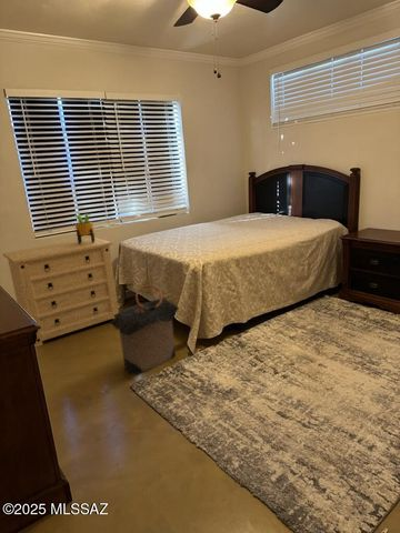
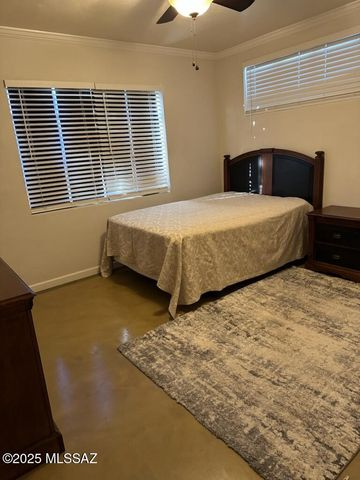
- dresser (66, 288)
- laundry hamper (146, 326)
- potted plant (83, 225)
